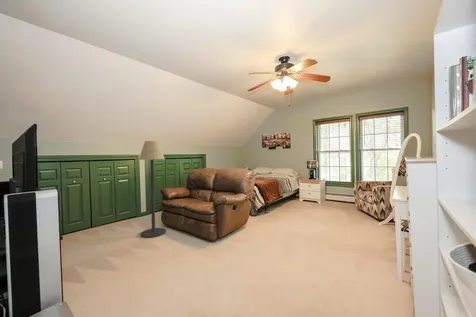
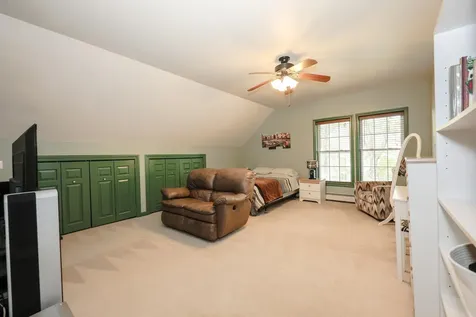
- floor lamp (152, 187)
